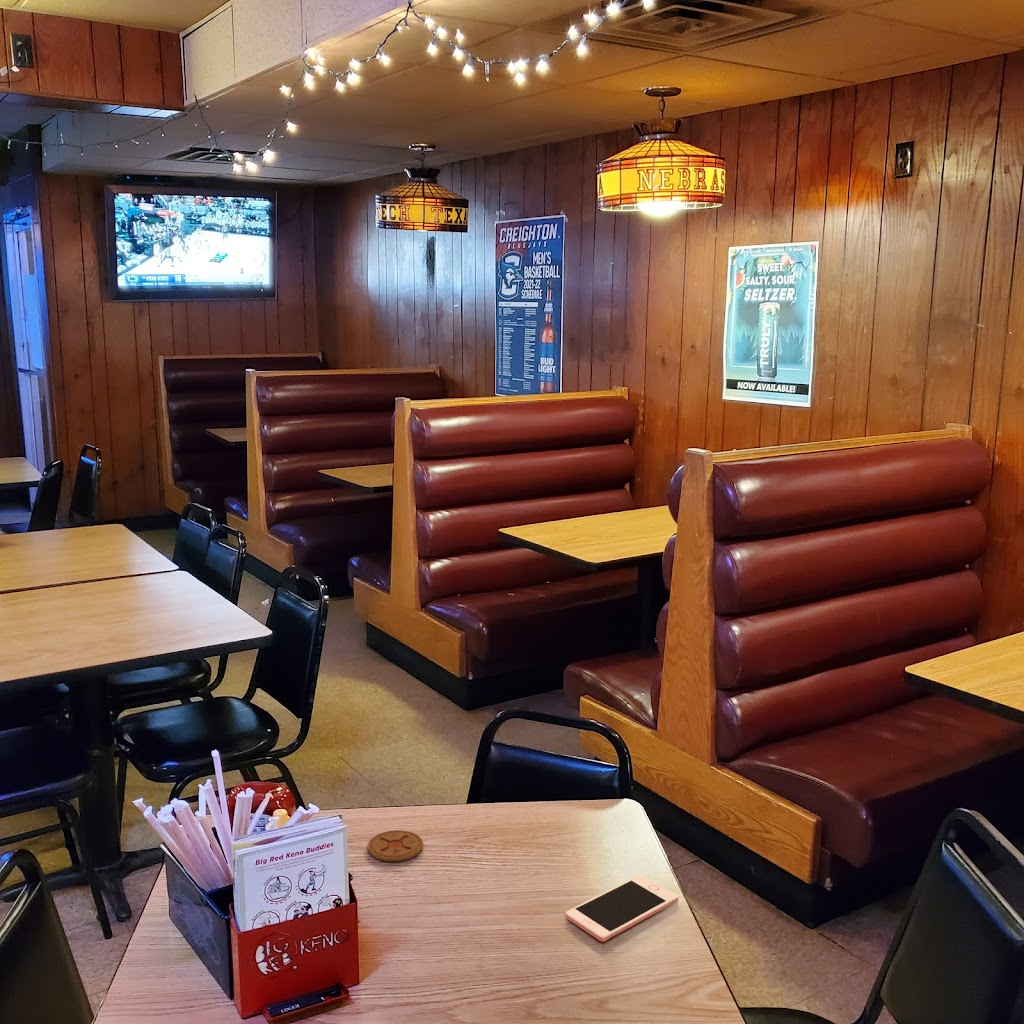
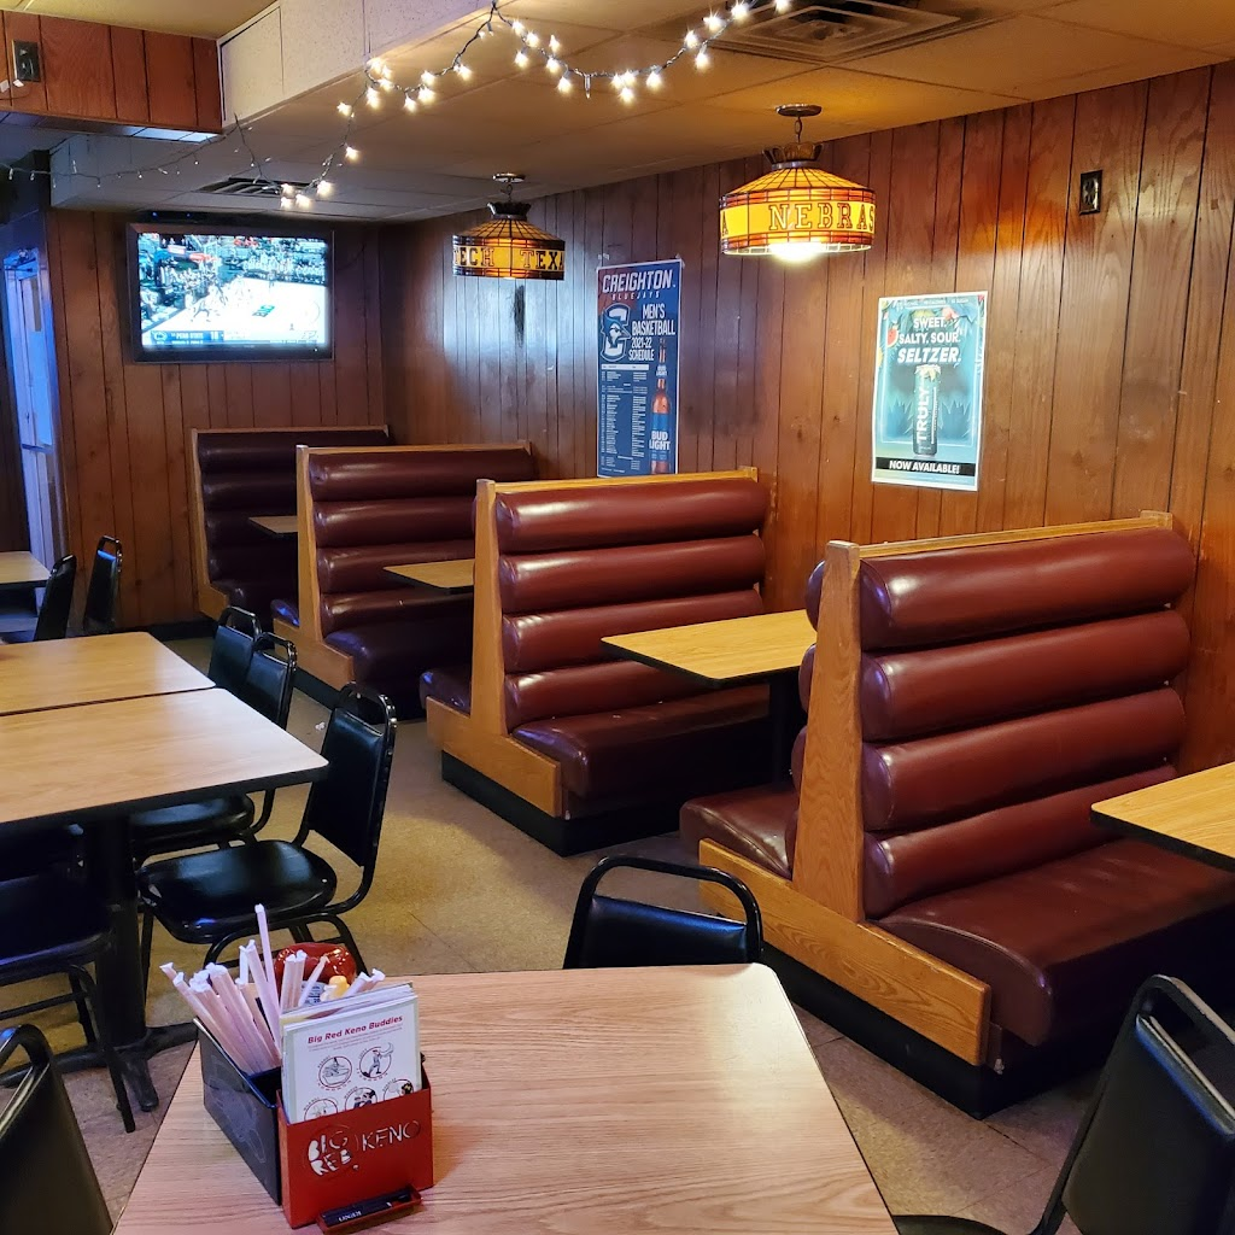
- coaster (395, 845)
- cell phone (622, 906)
